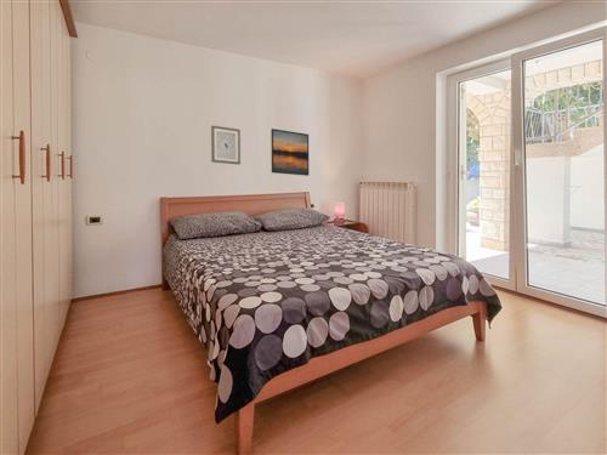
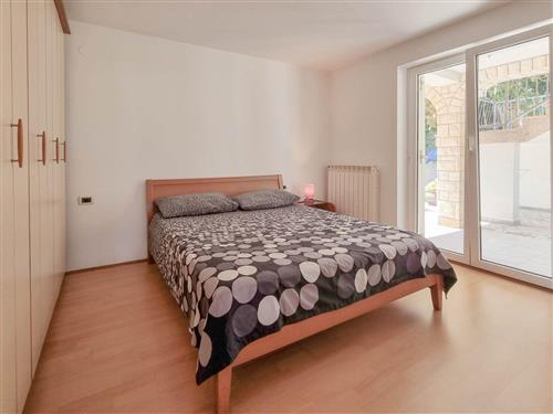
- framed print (290, 153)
- wall art (226, 144)
